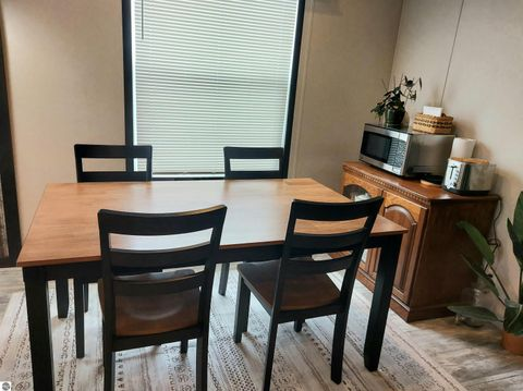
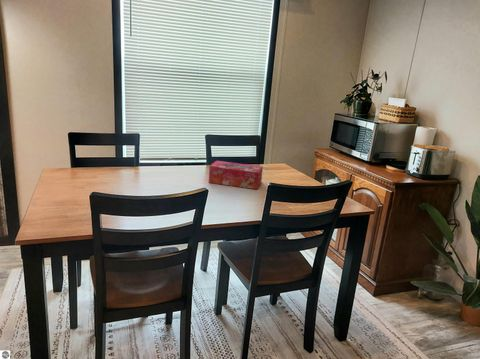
+ tissue box (236, 174)
